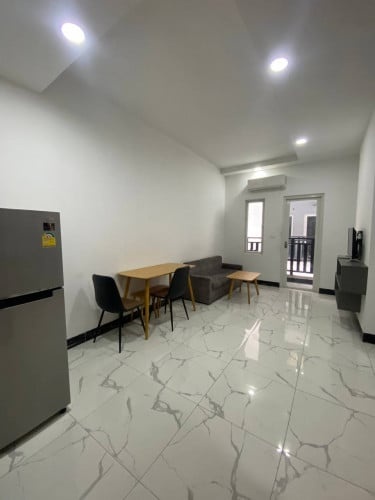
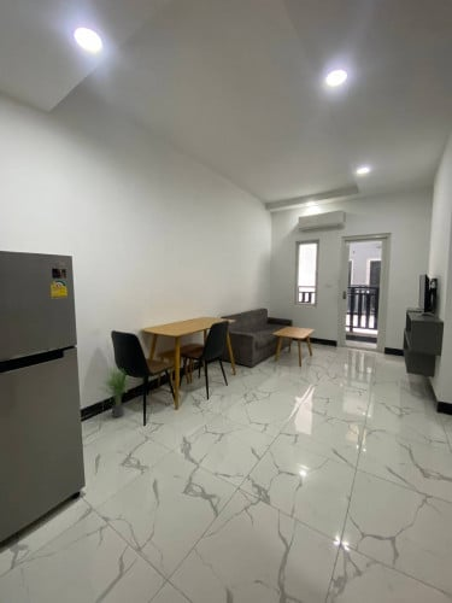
+ potted plant (115, 391)
